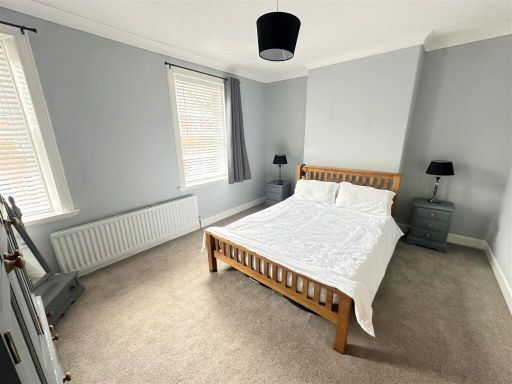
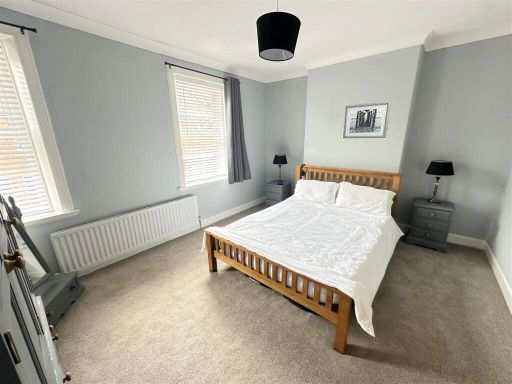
+ wall art (365, 121)
